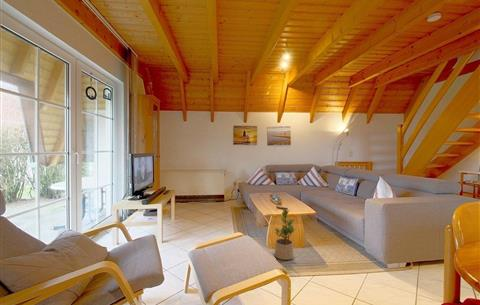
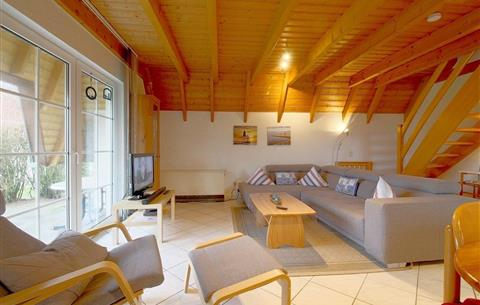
- potted plant (285, 231)
